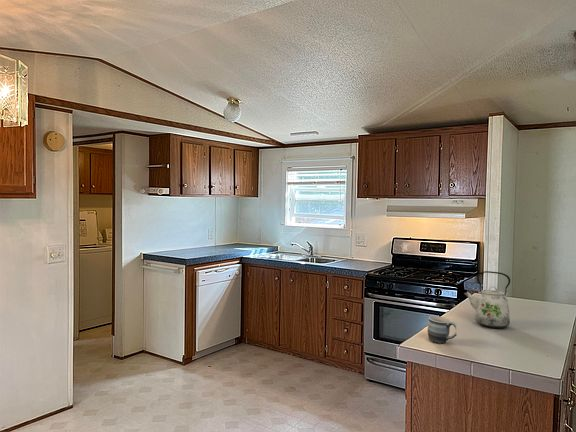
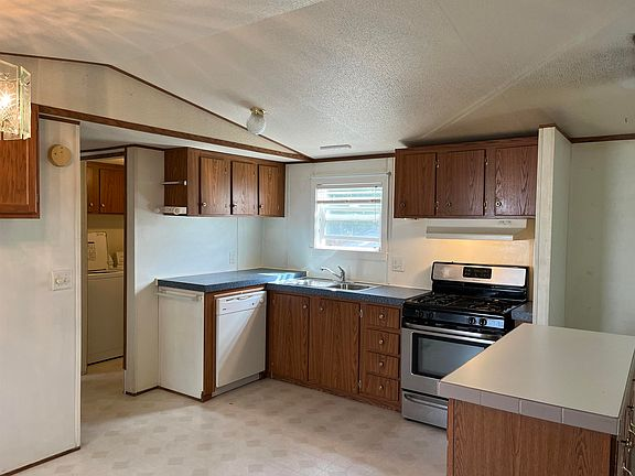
- mug (442, 330)
- kettle (486, 297)
